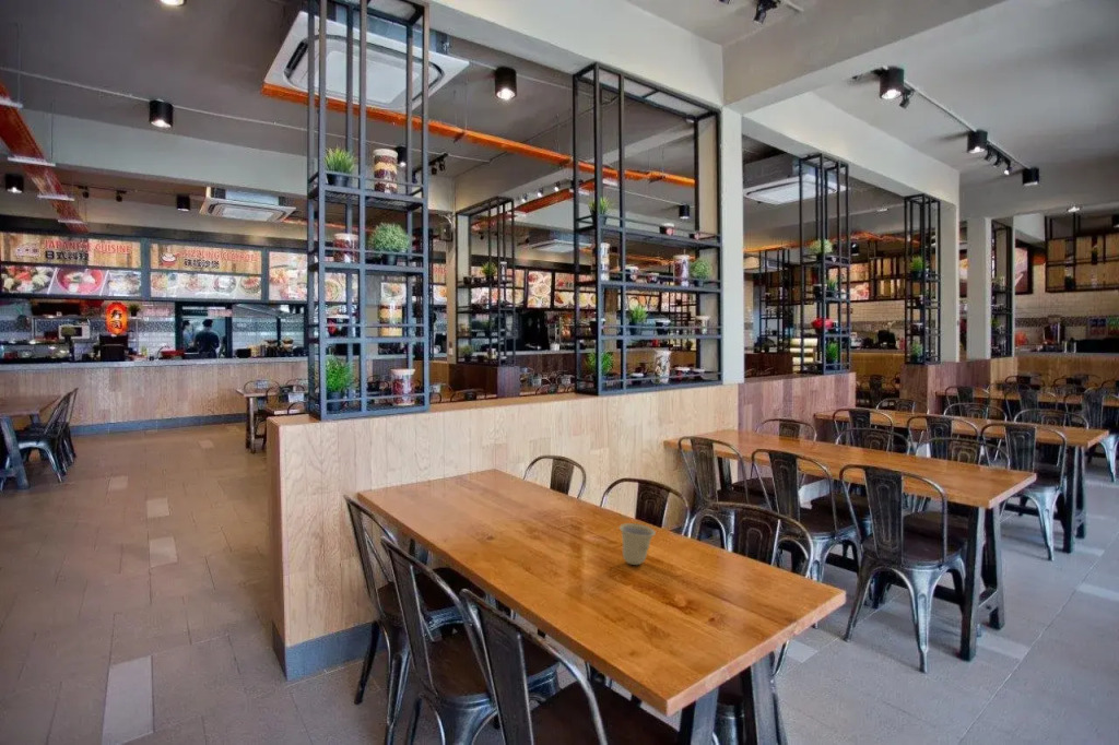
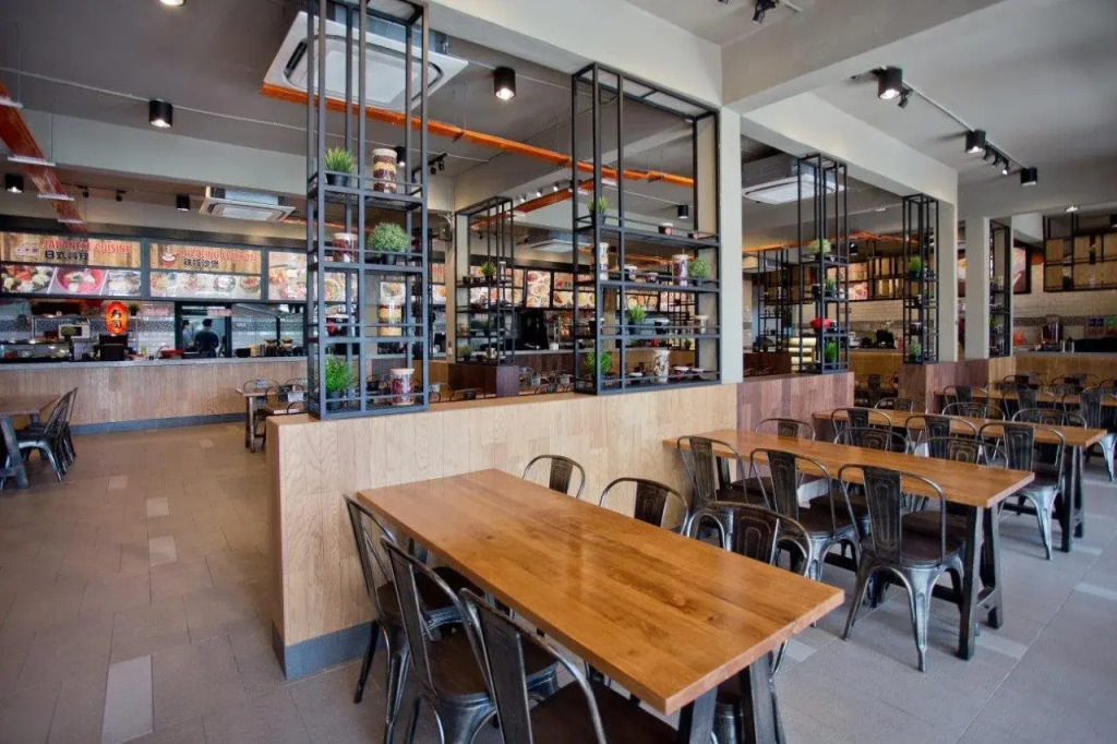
- cup (637, 545)
